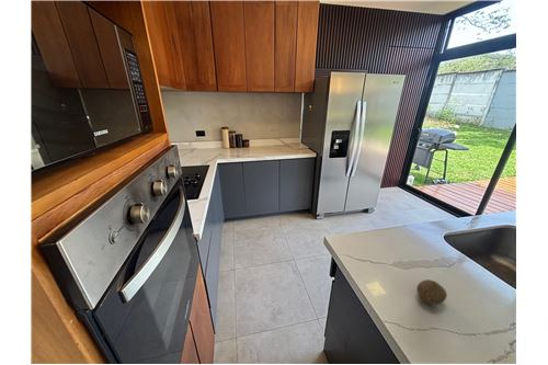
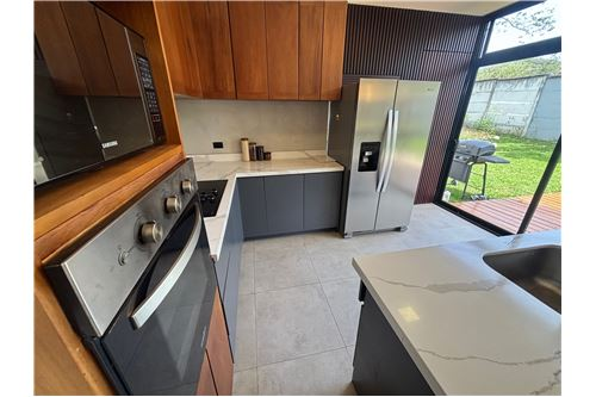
- fruit (431, 292)
